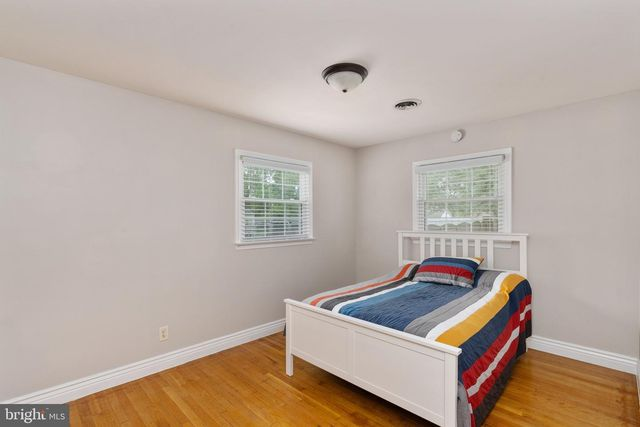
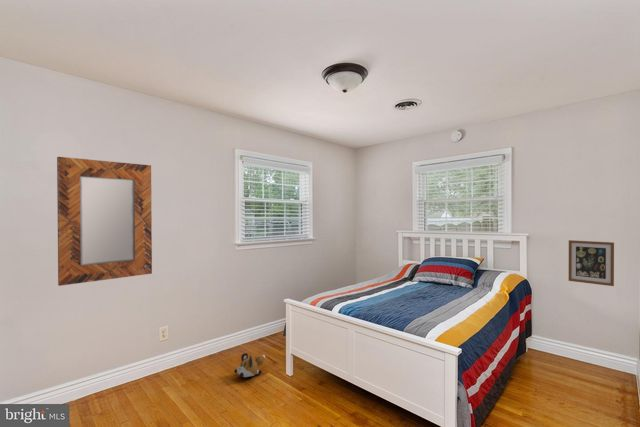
+ plush toy (251, 363)
+ wall art (590, 262)
+ home mirror (108, 220)
